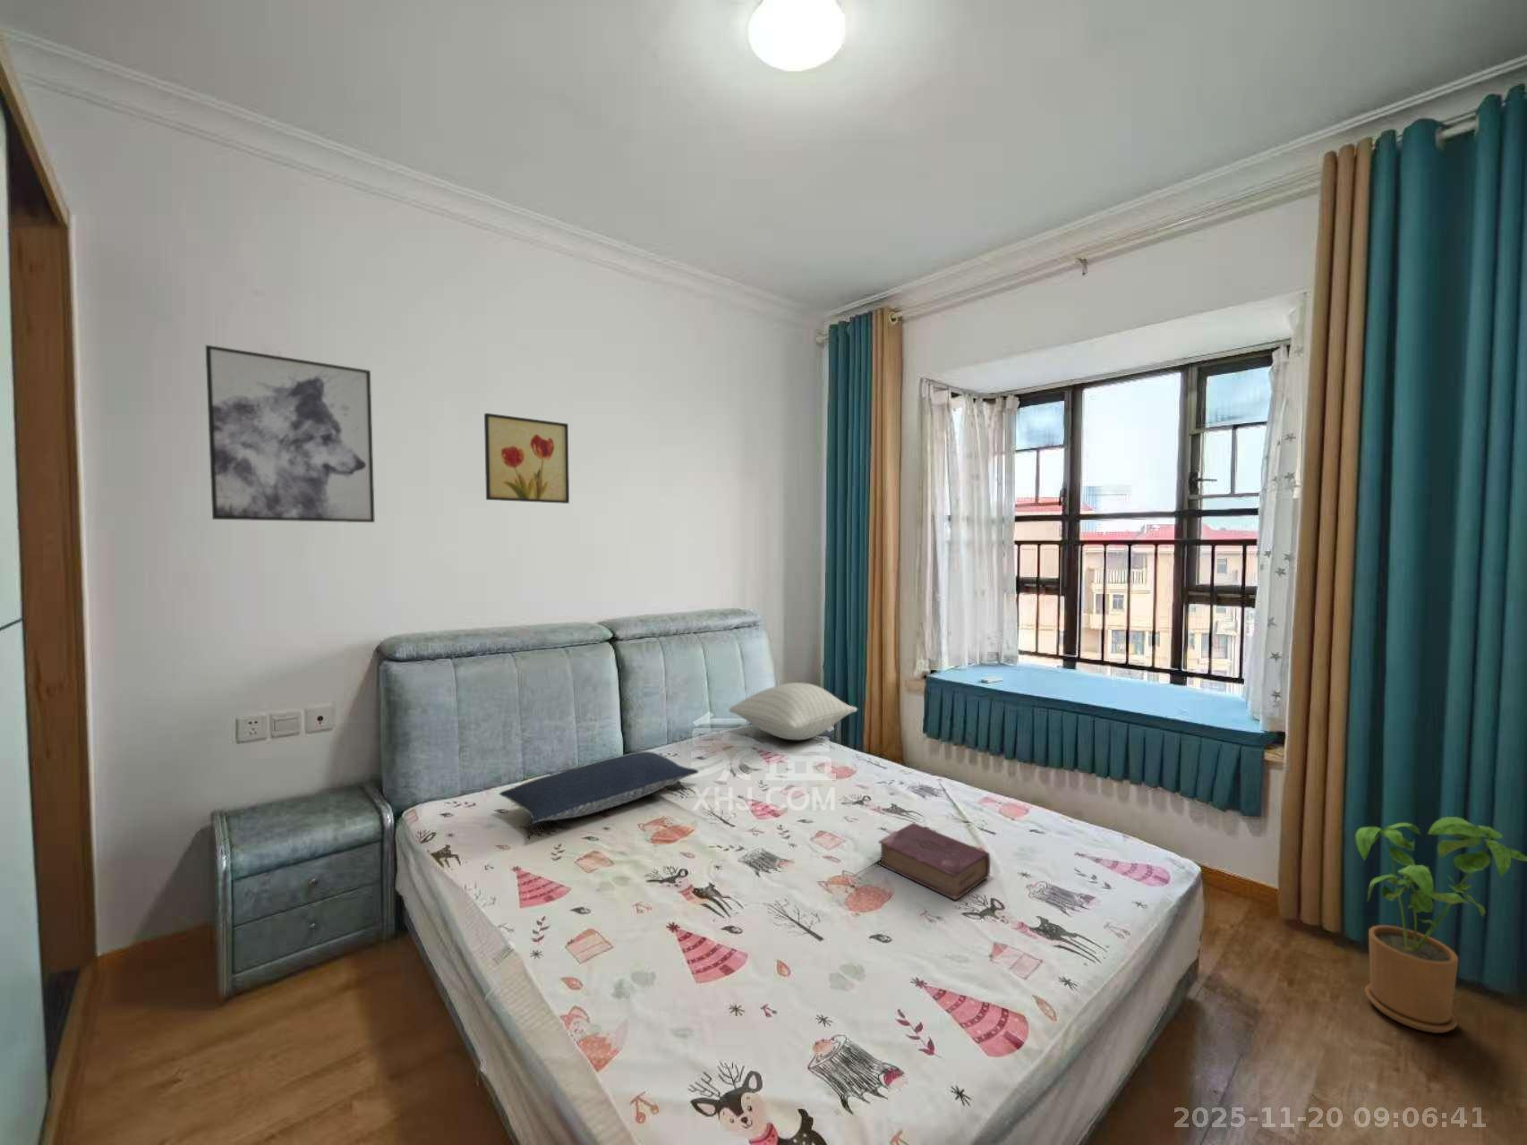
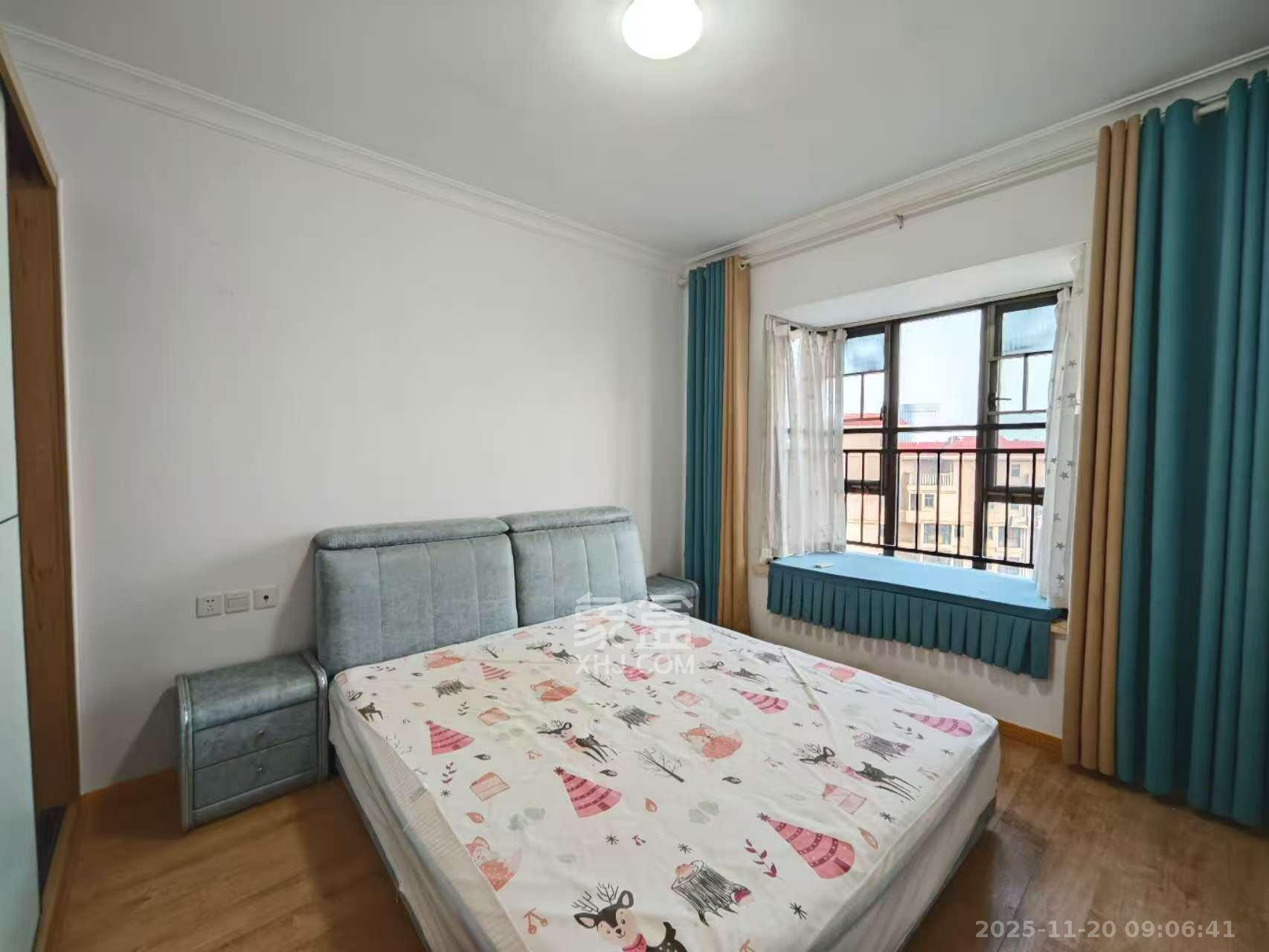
- wall art (527, 459)
- pillow (792, 710)
- pillow (603, 783)
- book (933, 858)
- house plant (1416, 916)
- wall art (295, 440)
